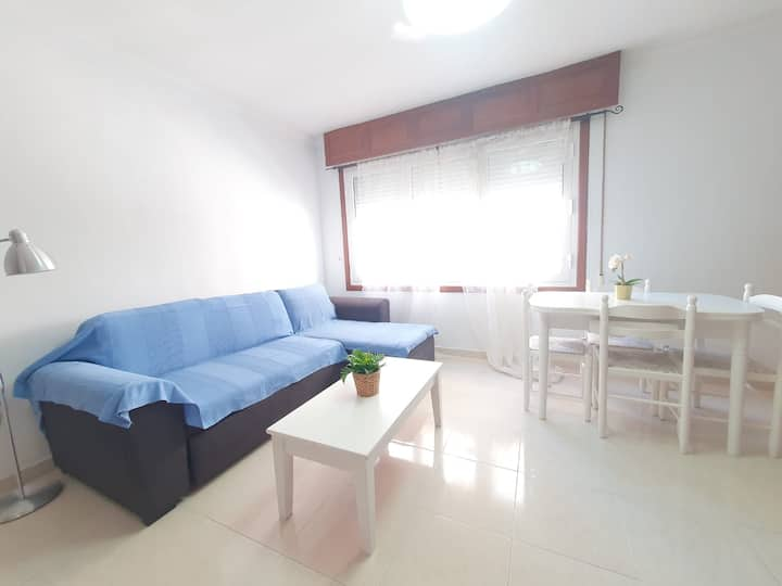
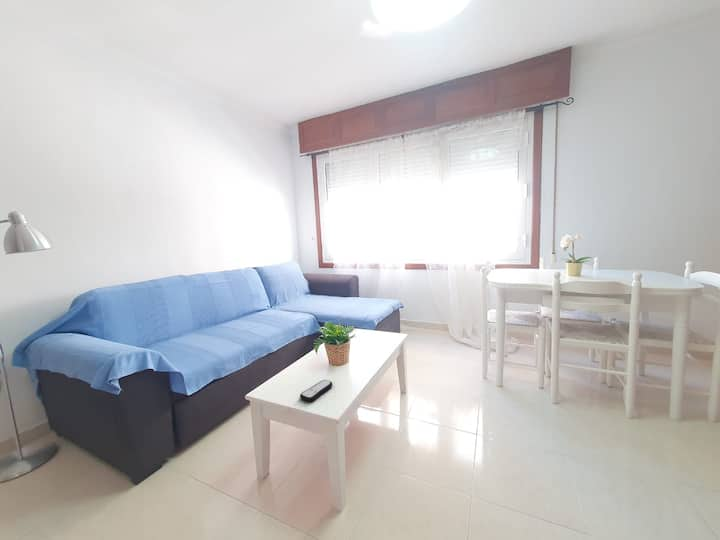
+ remote control (317, 389)
